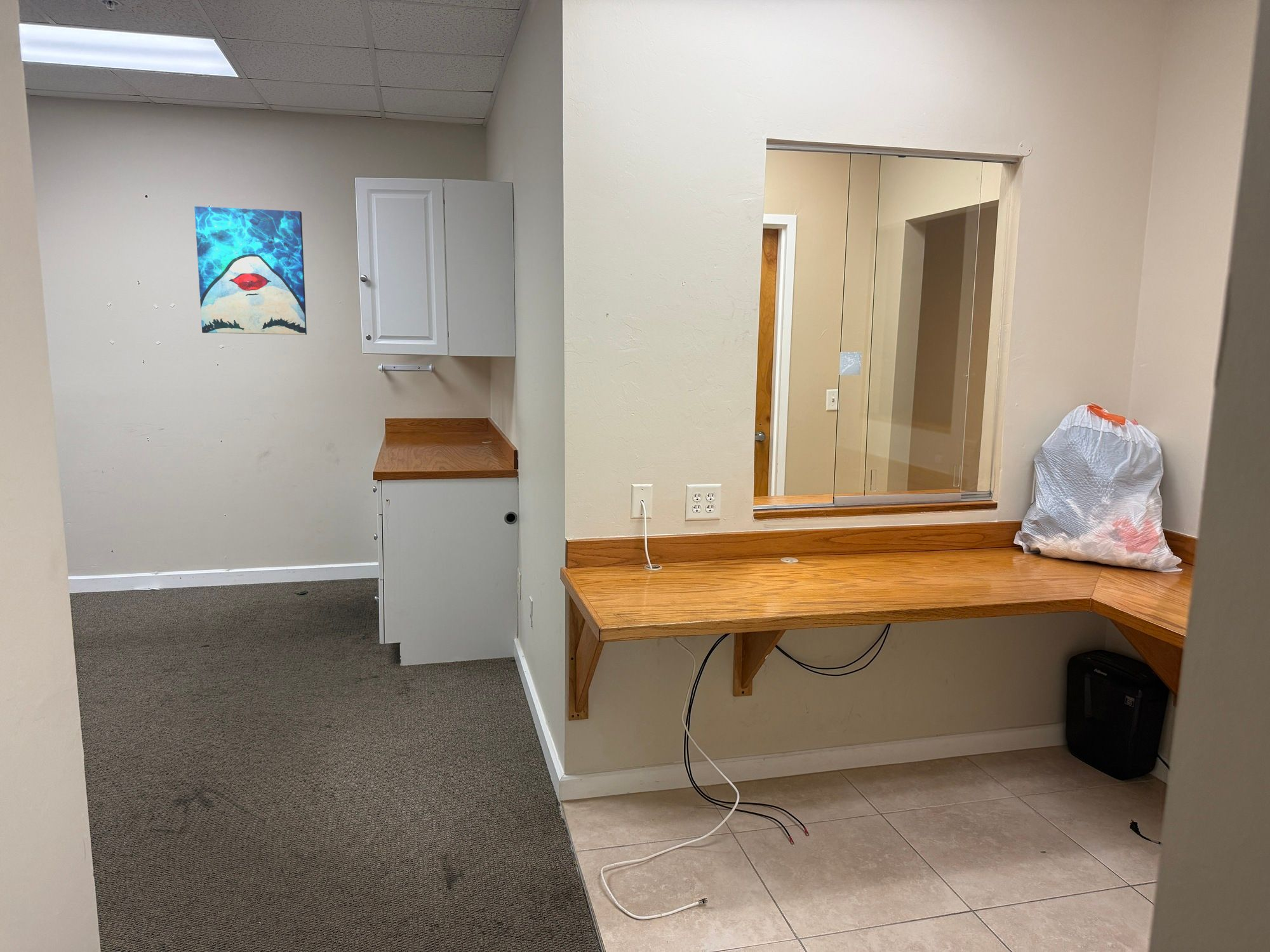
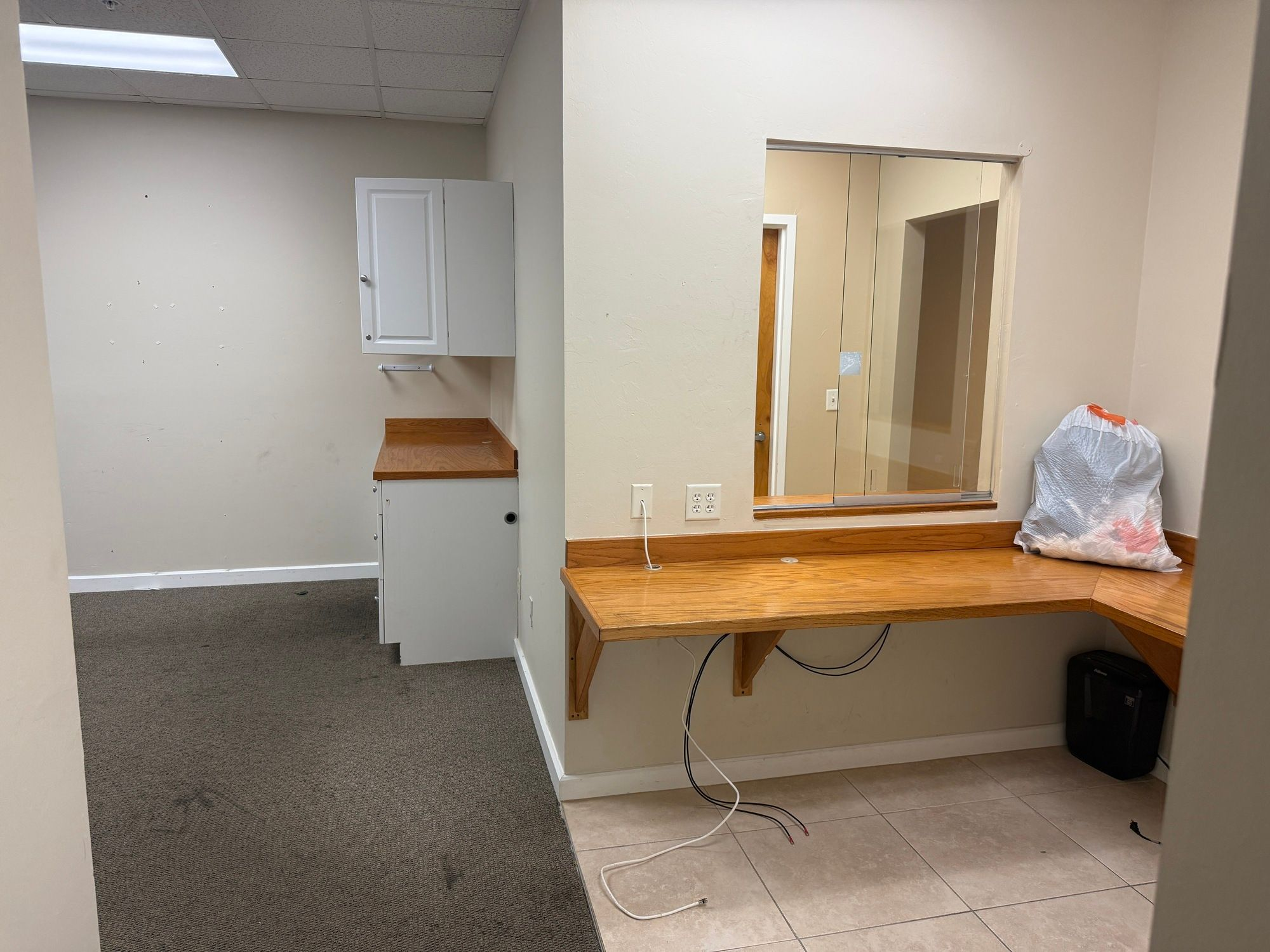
- wall art (251, 272)
